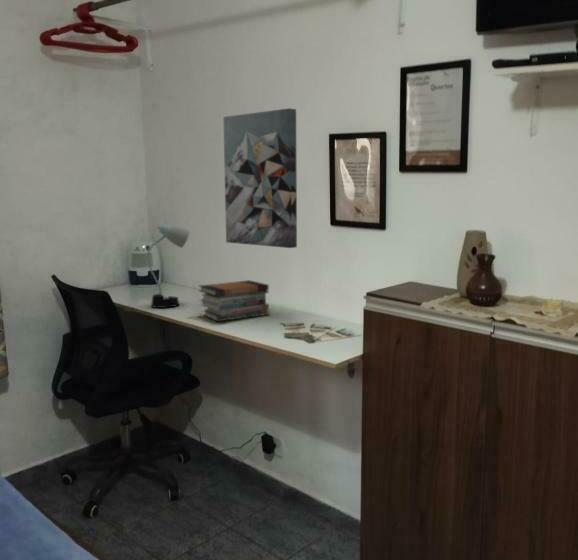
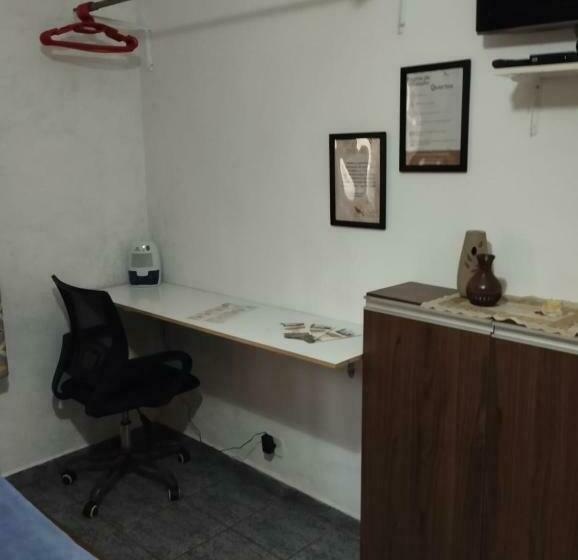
- desk lamp (153, 272)
- book stack (234, 300)
- wall art (259, 180)
